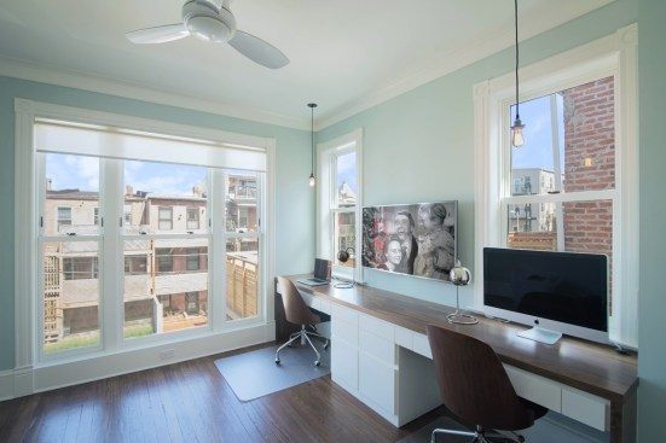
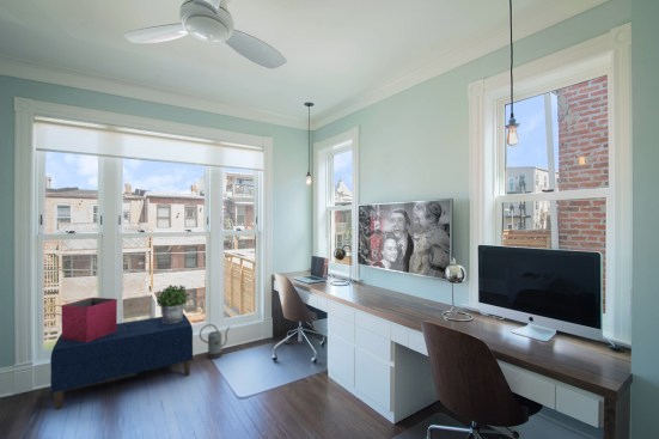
+ watering can (214, 339)
+ storage bin (90, 317)
+ bench (128, 354)
+ potted plant (173, 303)
